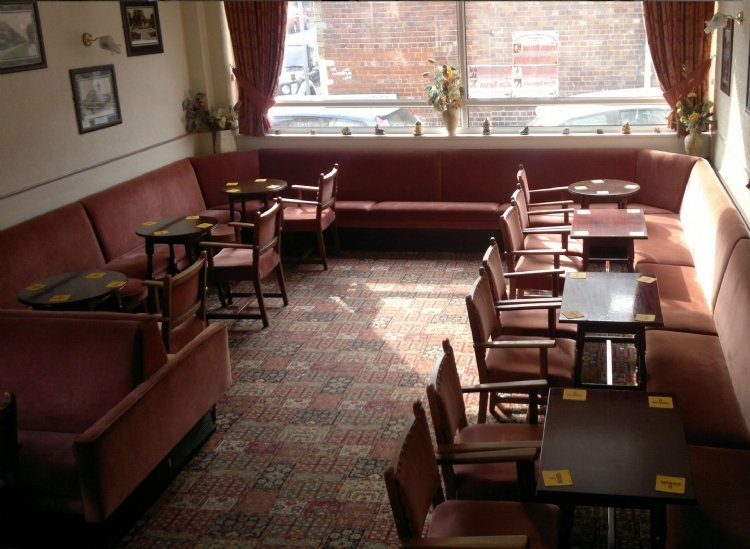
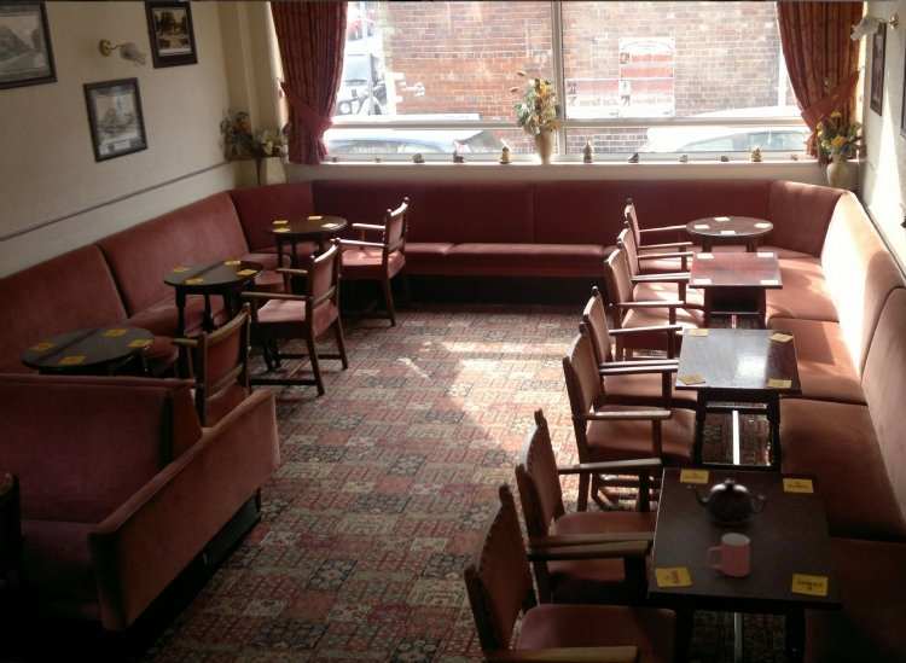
+ mug (727, 554)
+ teapot (726, 499)
